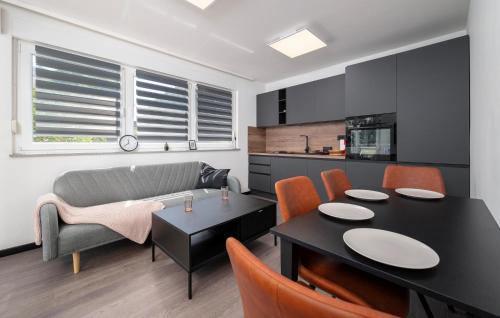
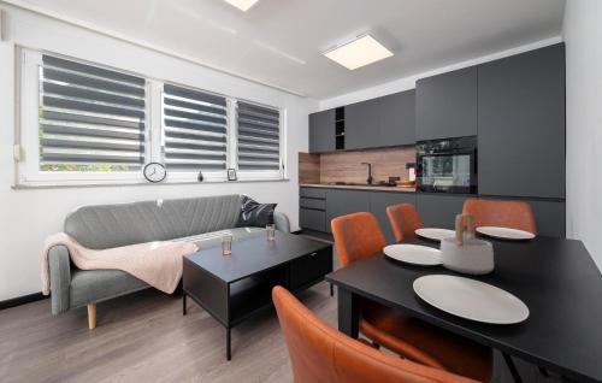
+ teapot (466, 240)
